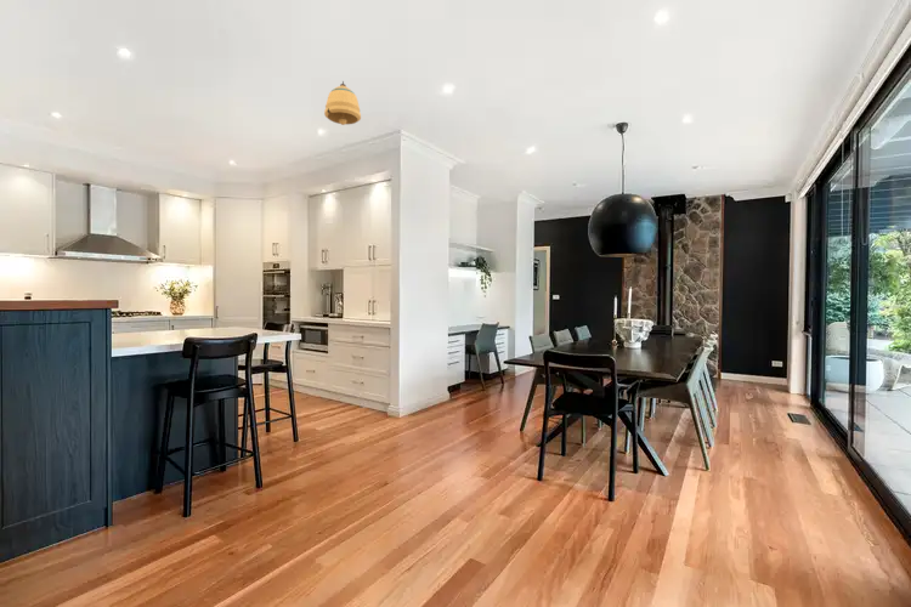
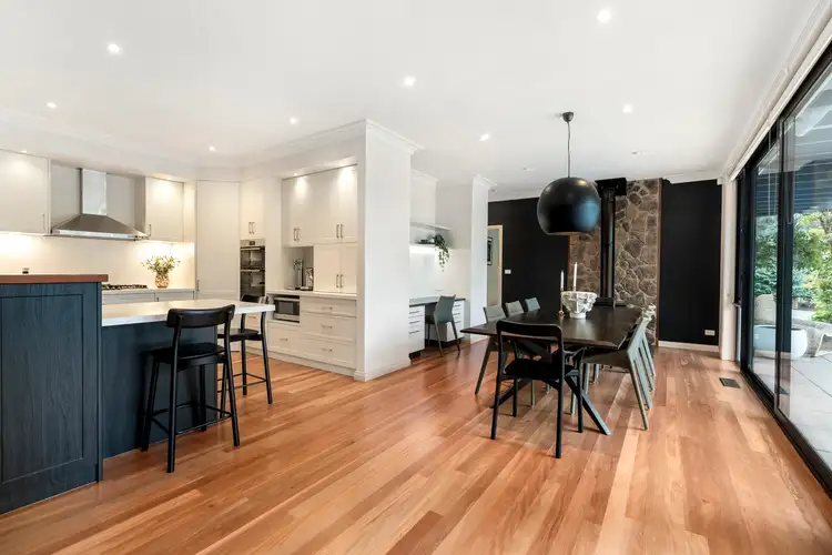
- pendant light (343, 102)
